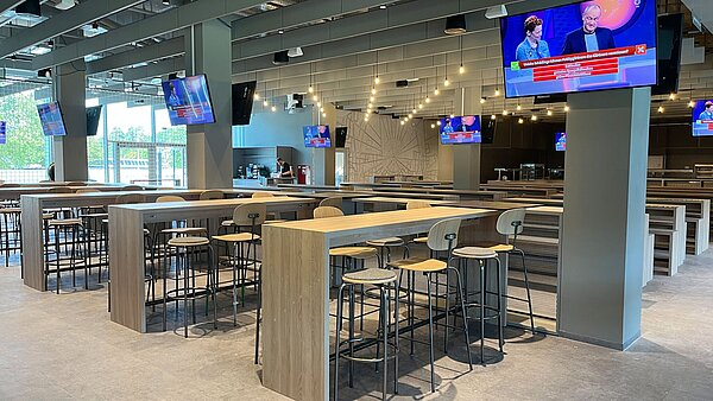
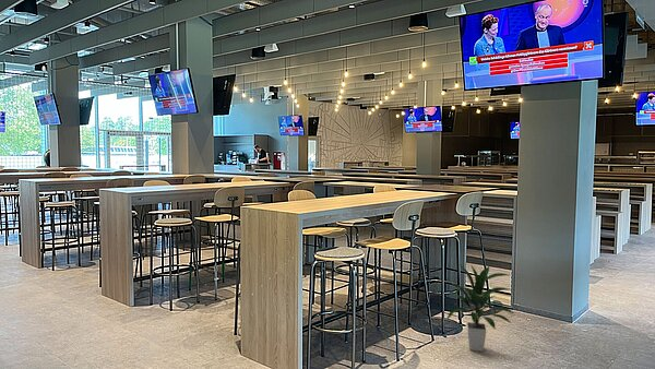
+ indoor plant (478, 305)
